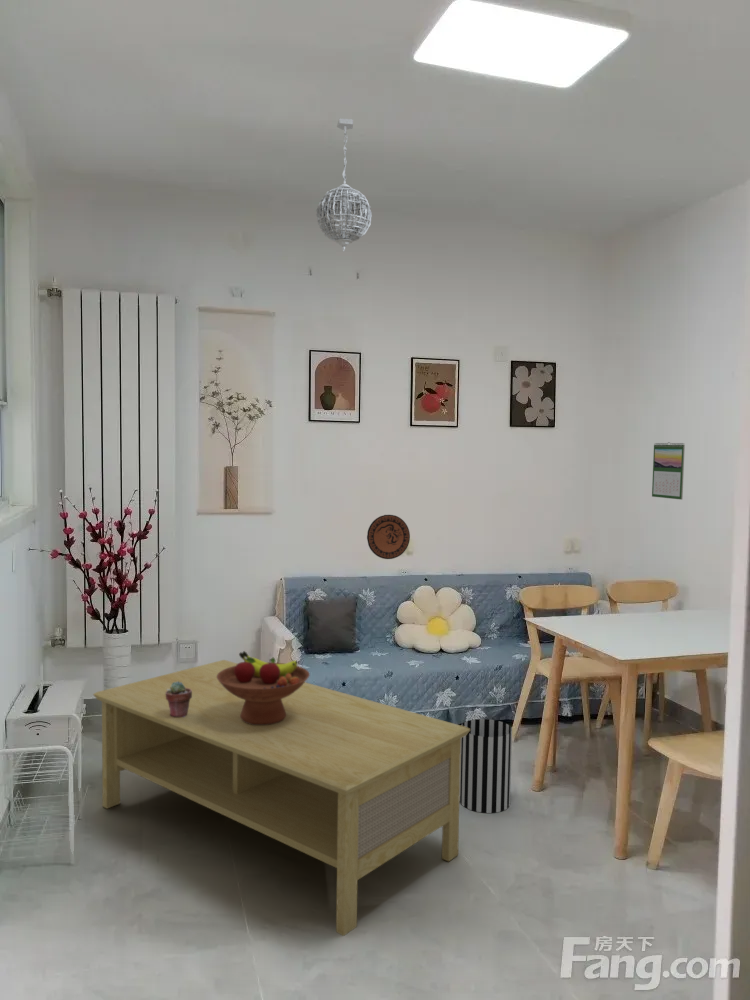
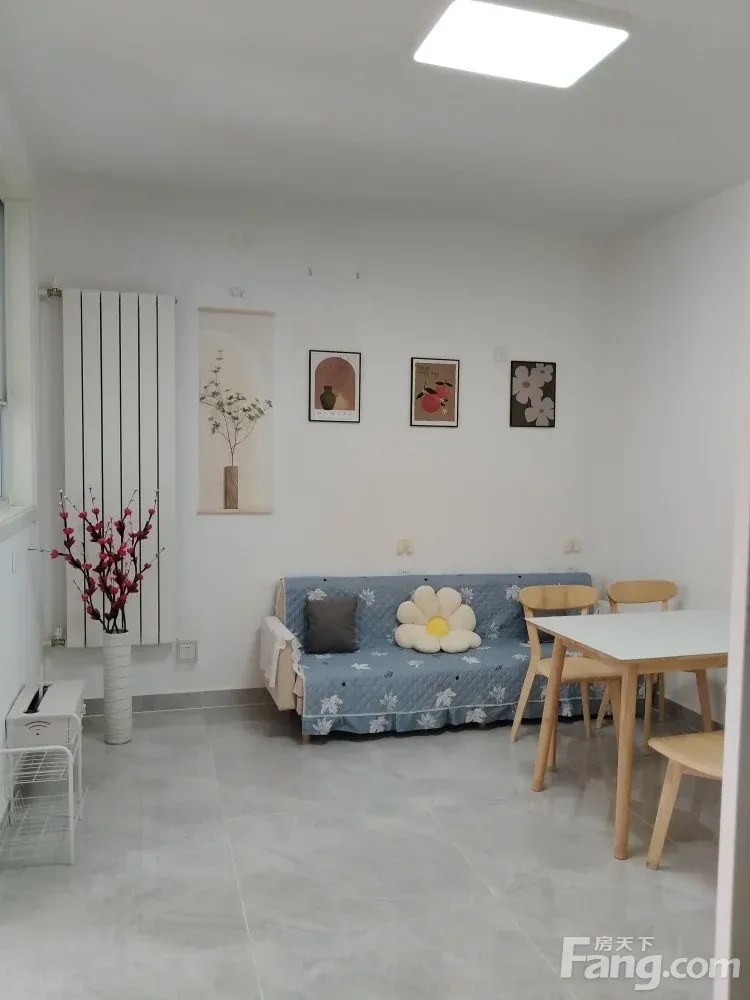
- pendant light (344, 187)
- potted succulent (178, 697)
- decorative plate (388, 536)
- wastebasket (485, 764)
- fruit bowl (263, 687)
- coffee table (270, 769)
- calendar (667, 470)
